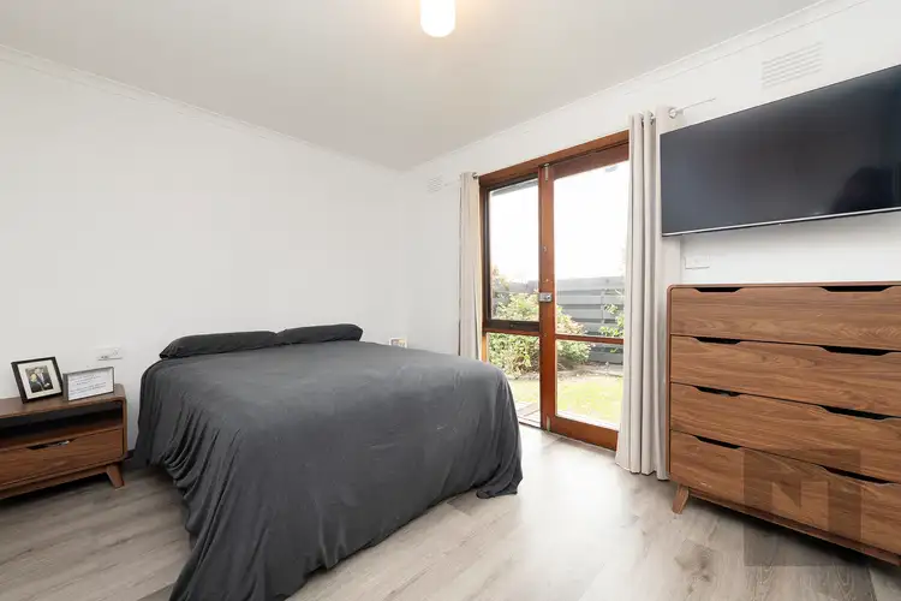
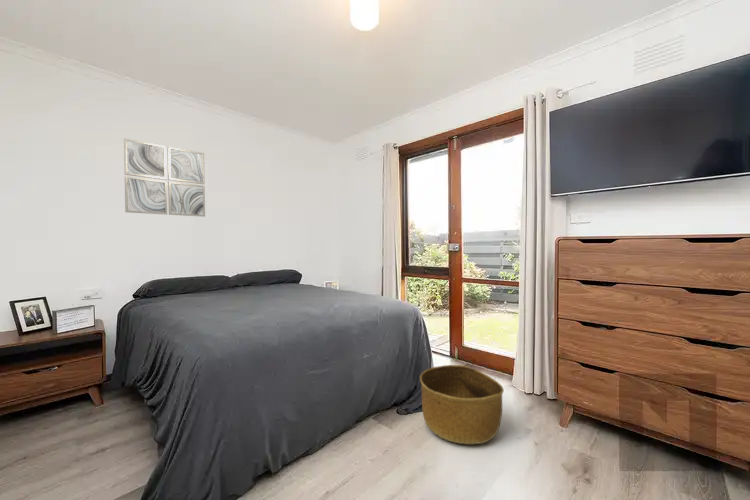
+ wall art (166, 181)
+ basket (459, 403)
